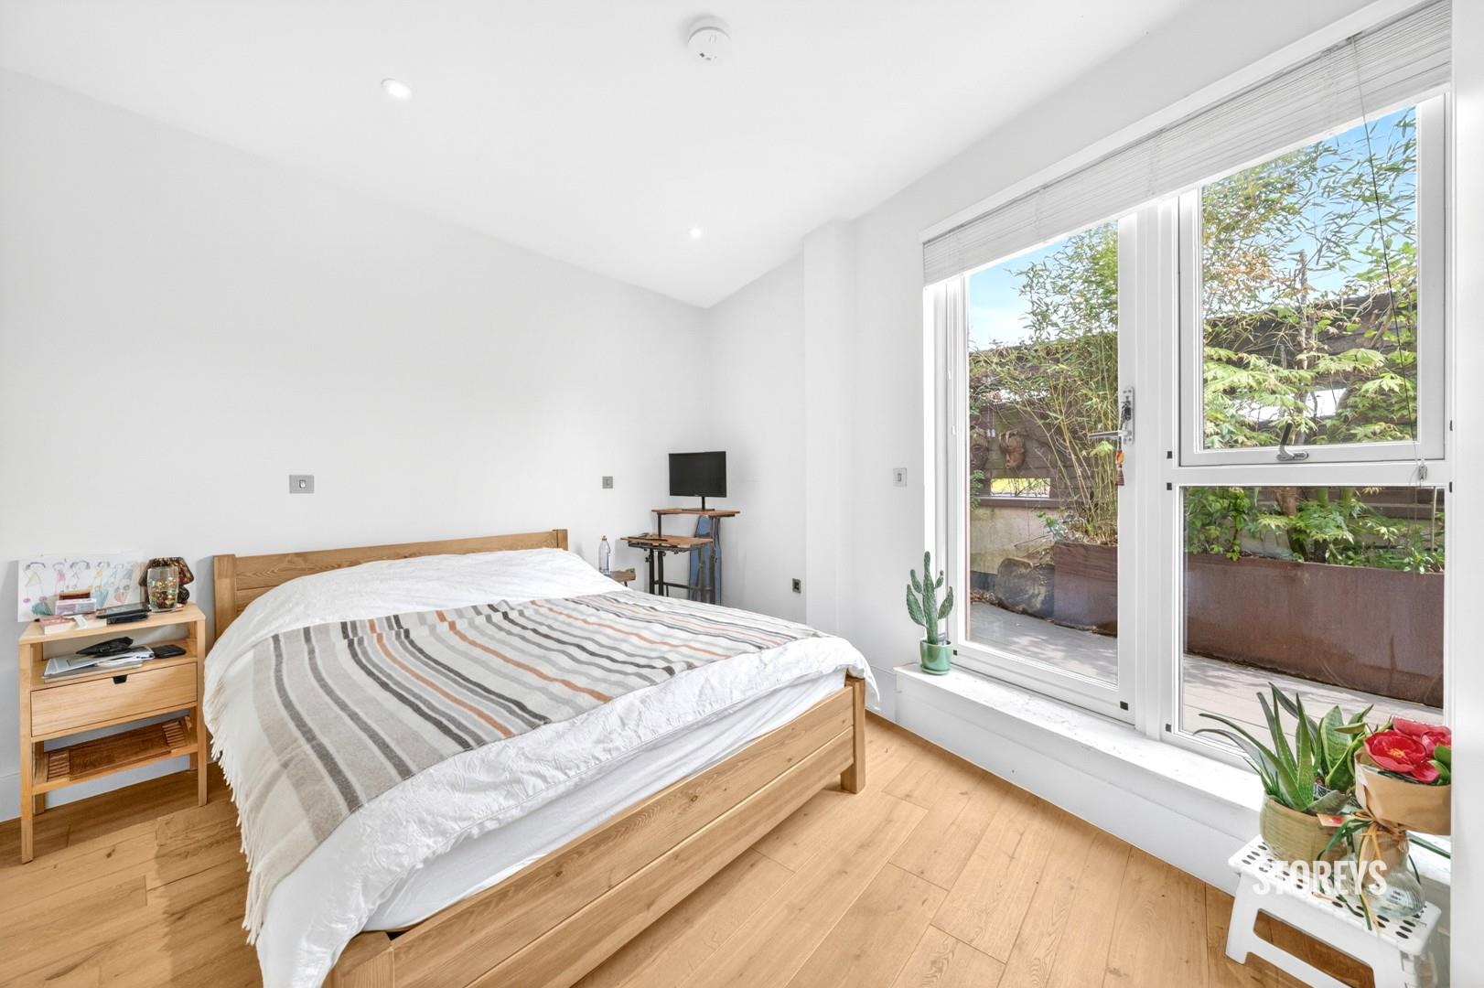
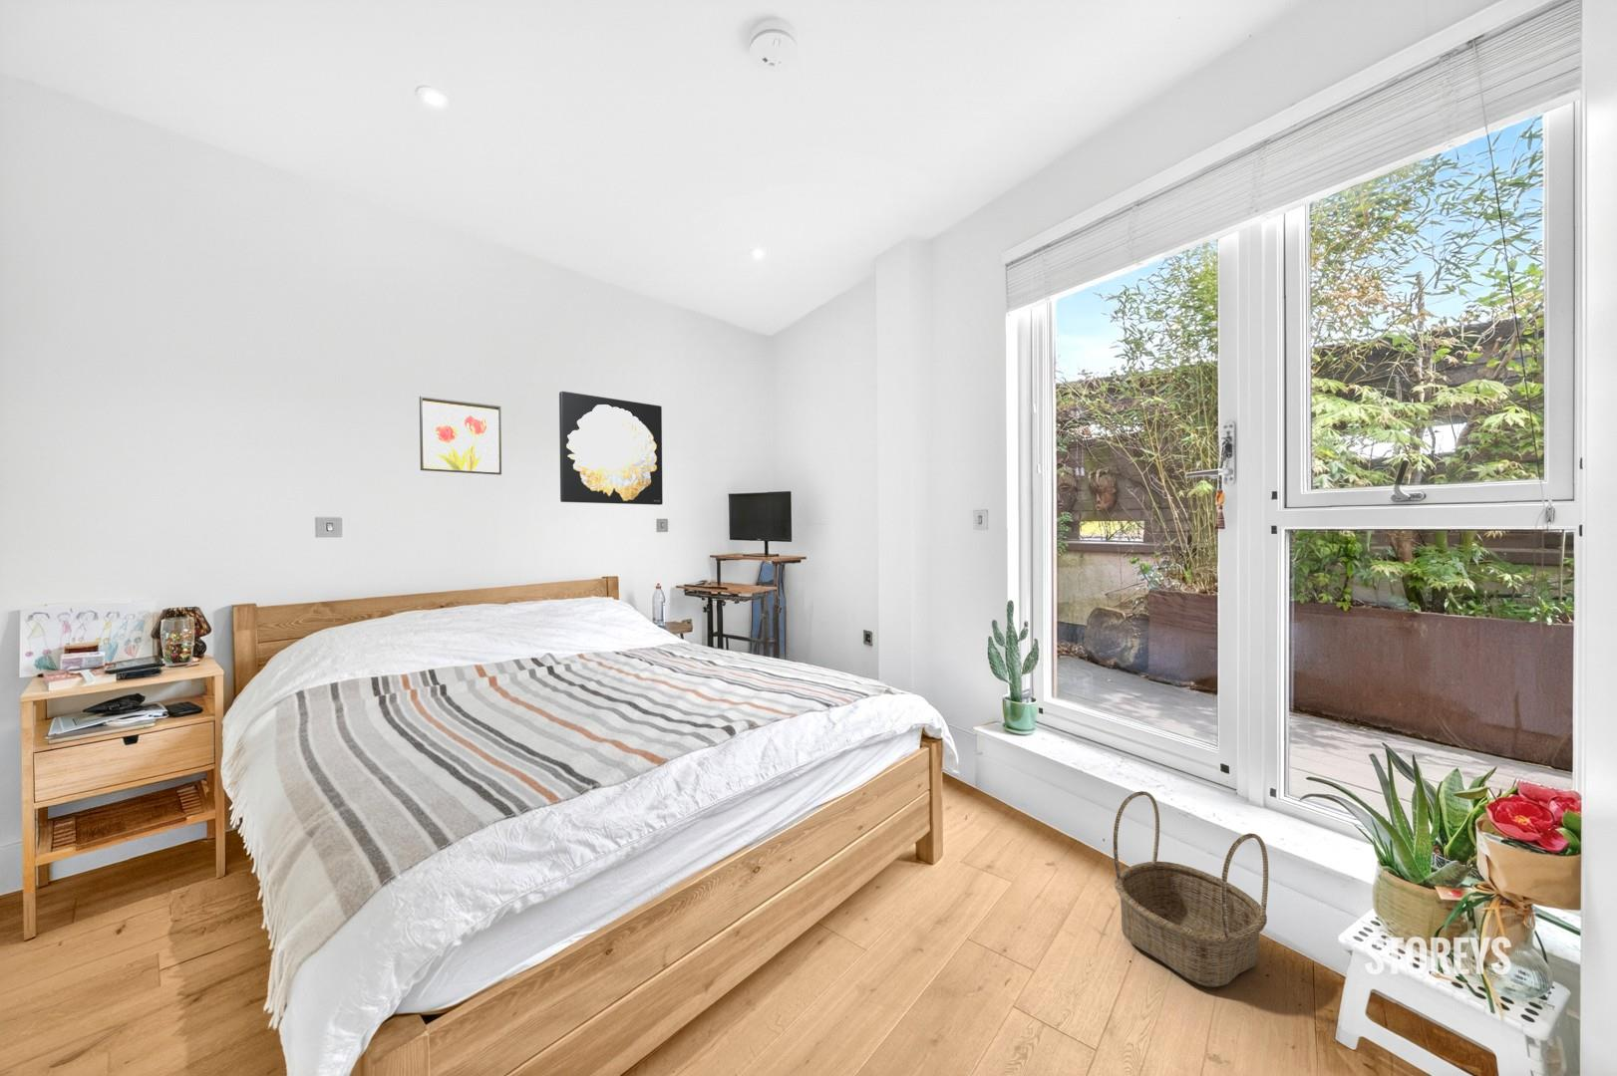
+ wall art (461, 436)
+ wall art (613, 452)
+ basket (1187, 880)
